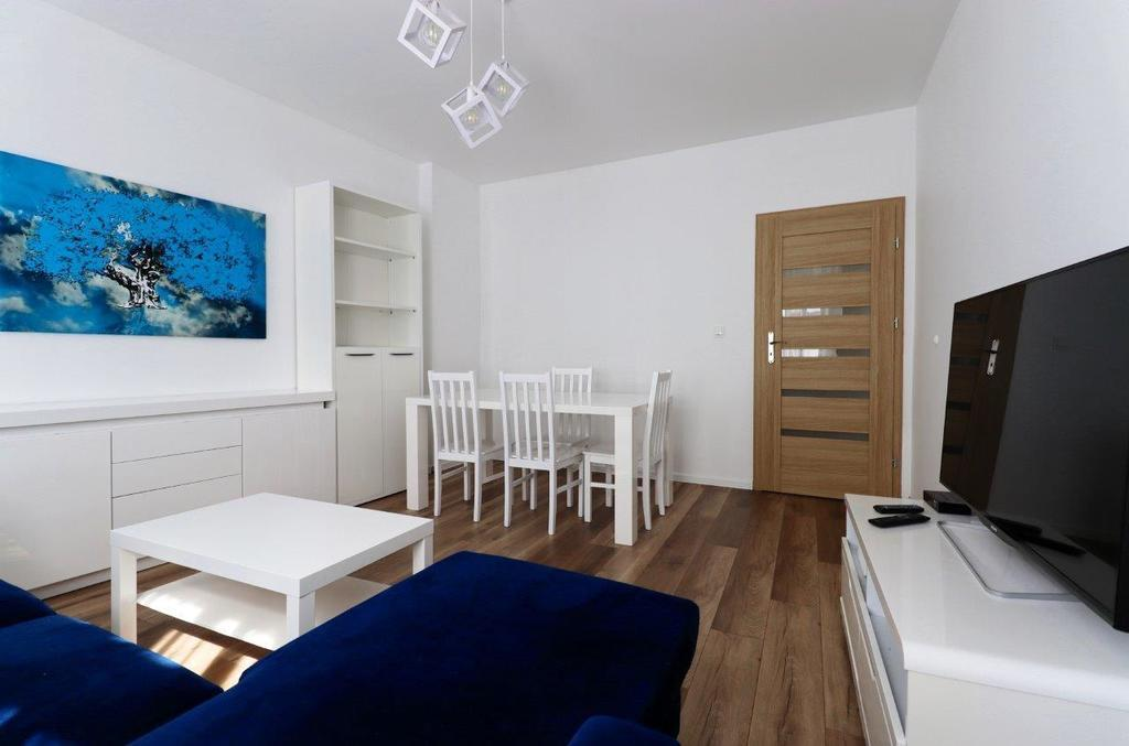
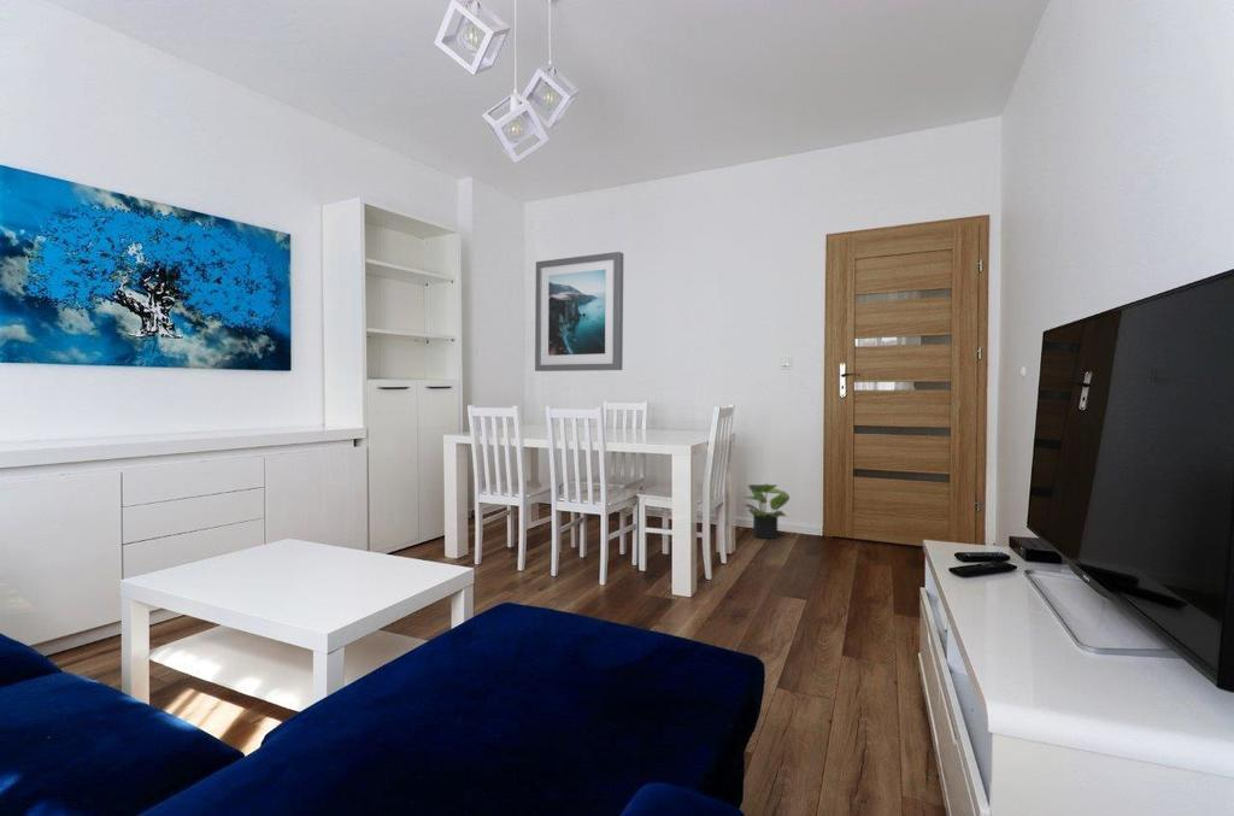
+ wall art (577, 313)
+ potted plant (760, 507)
